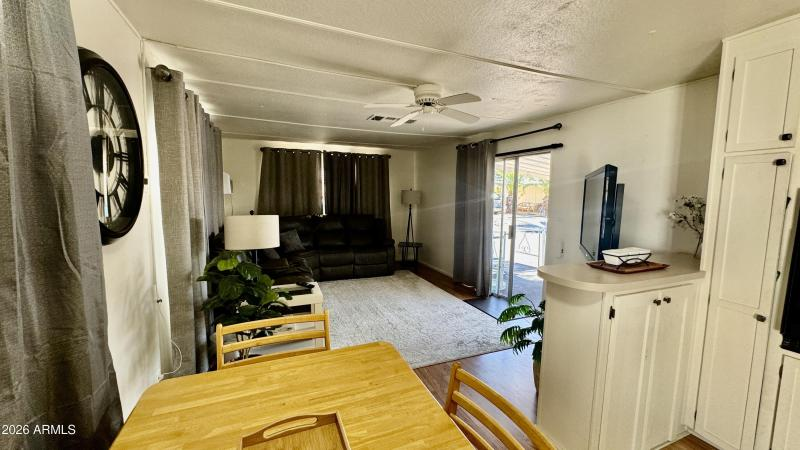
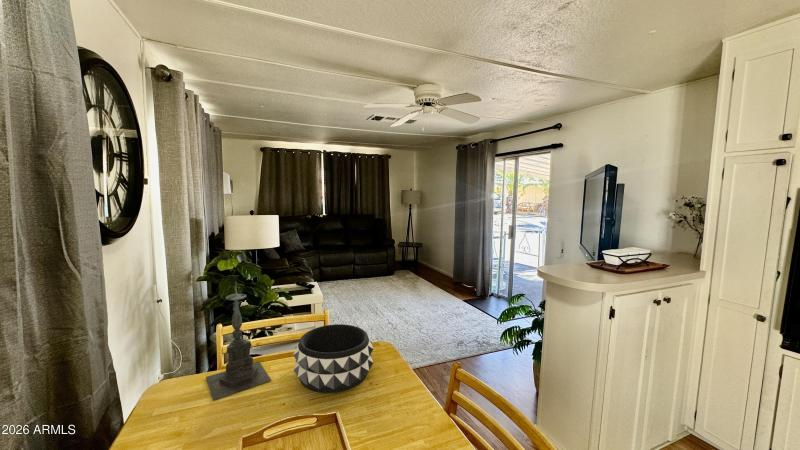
+ candle holder (237, 330)
+ decorative bowl (334, 355)
